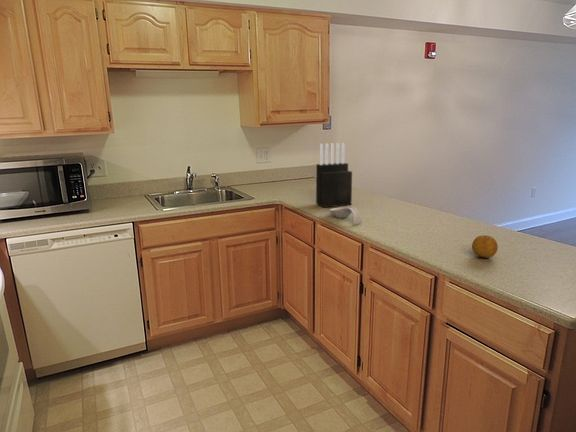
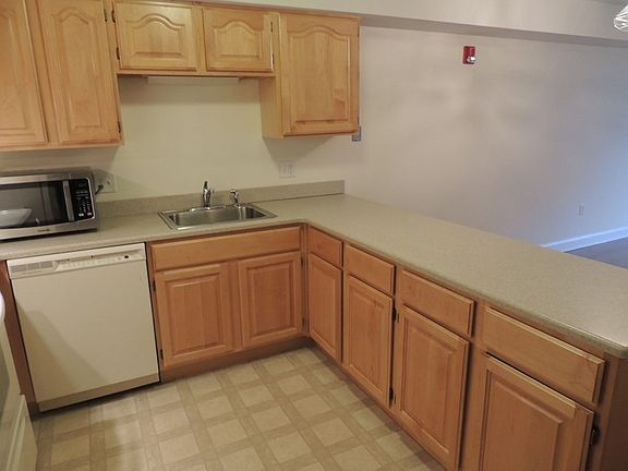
- knife block (334, 174)
- fruit (484, 246)
- spoon rest (346, 212)
